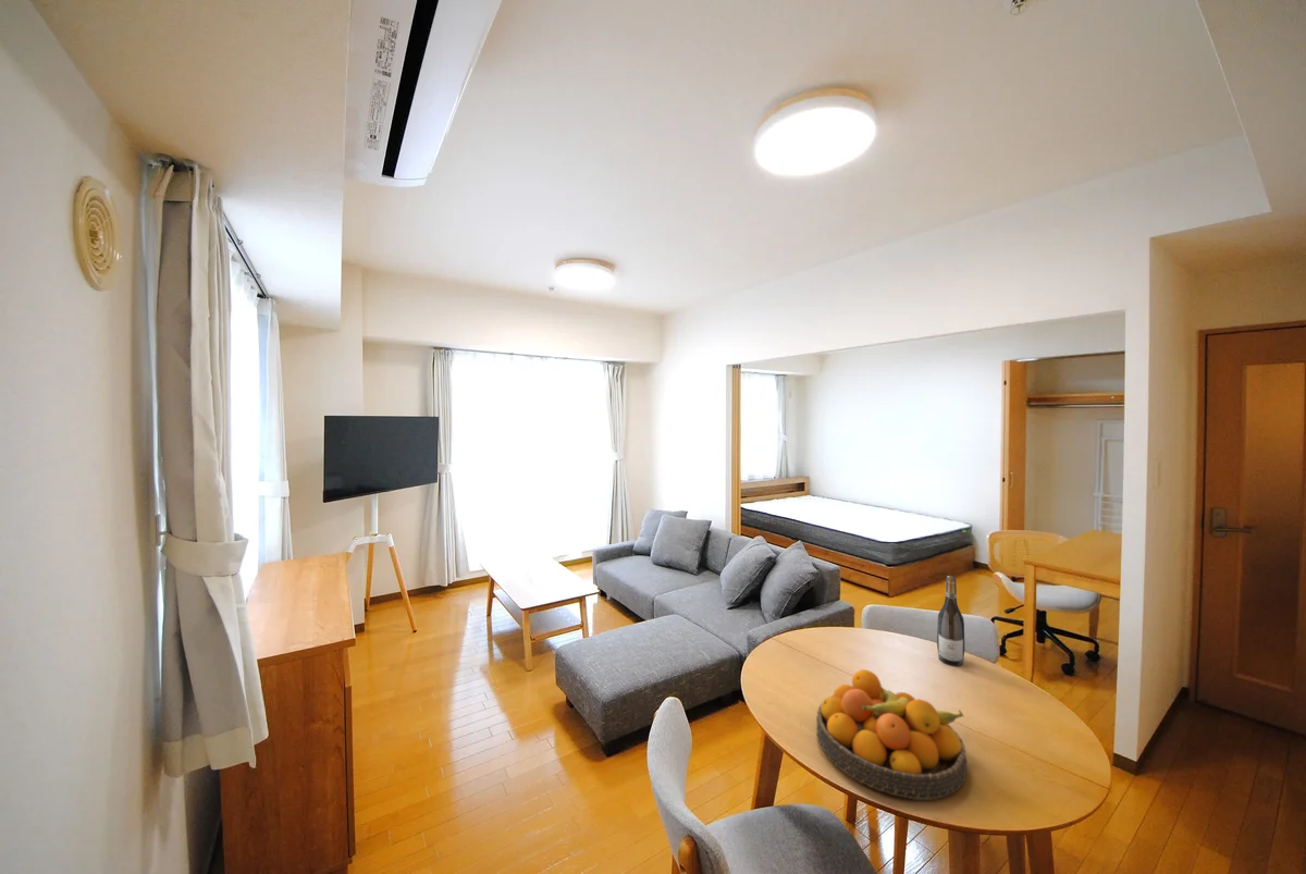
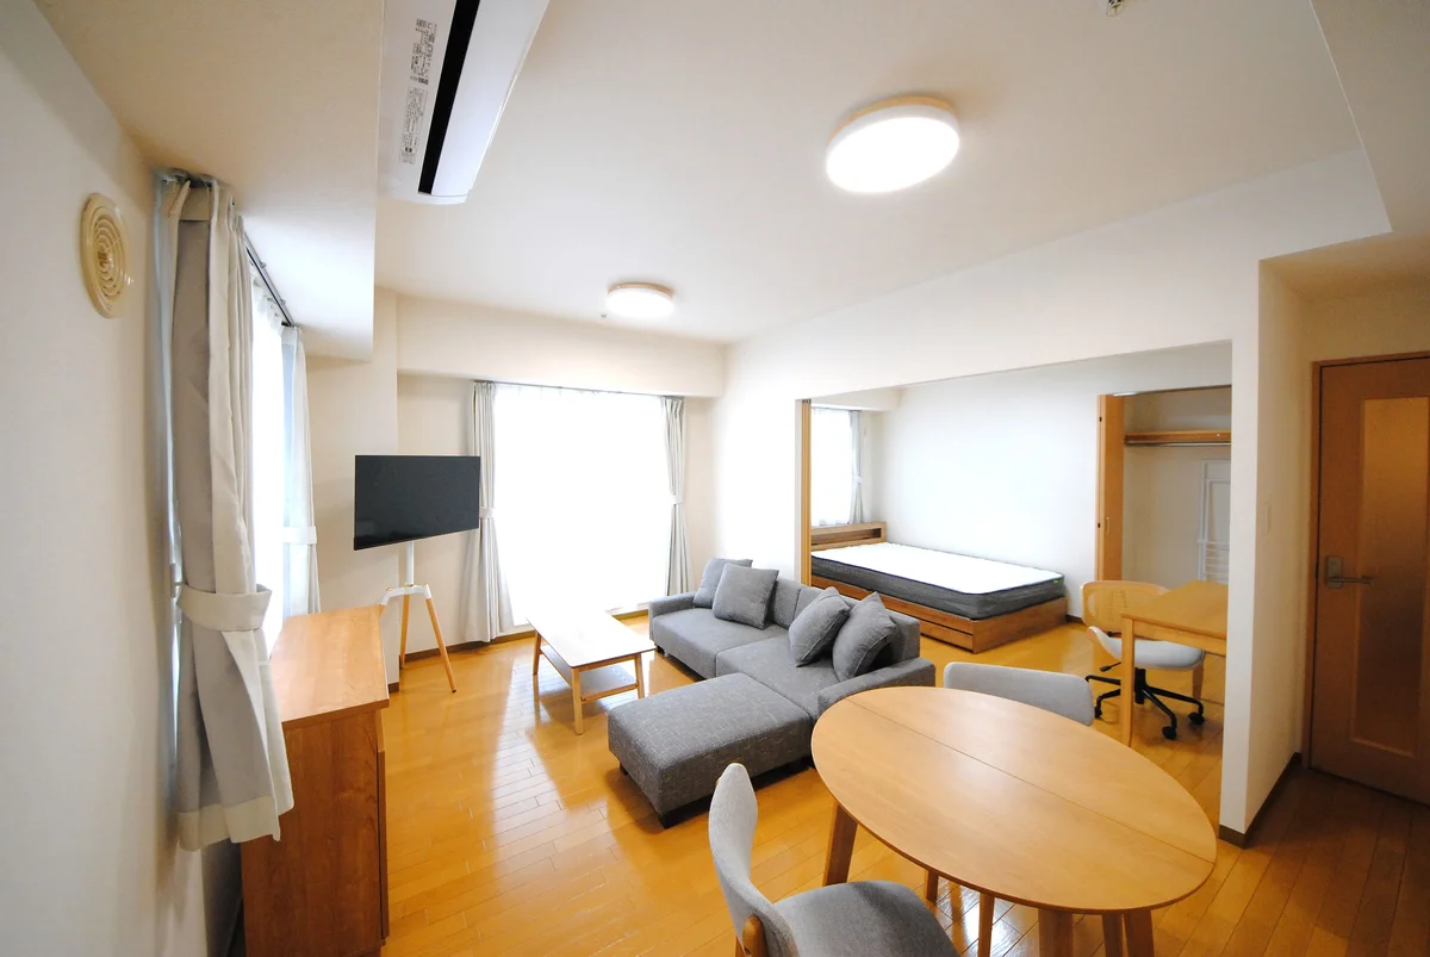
- wine bottle (950, 618)
- fruit bowl (886, 718)
